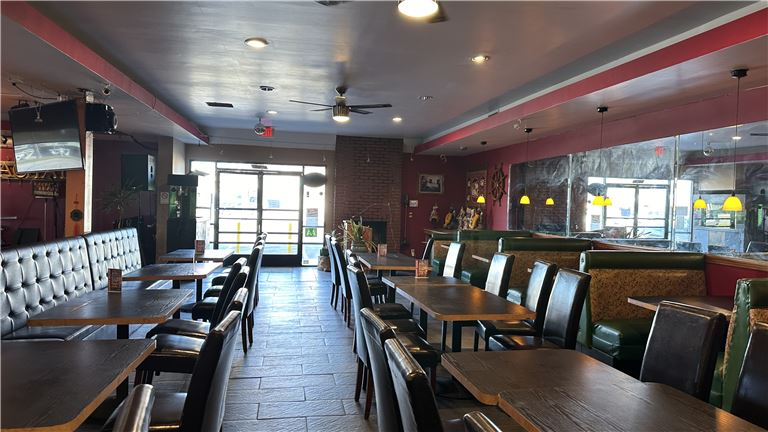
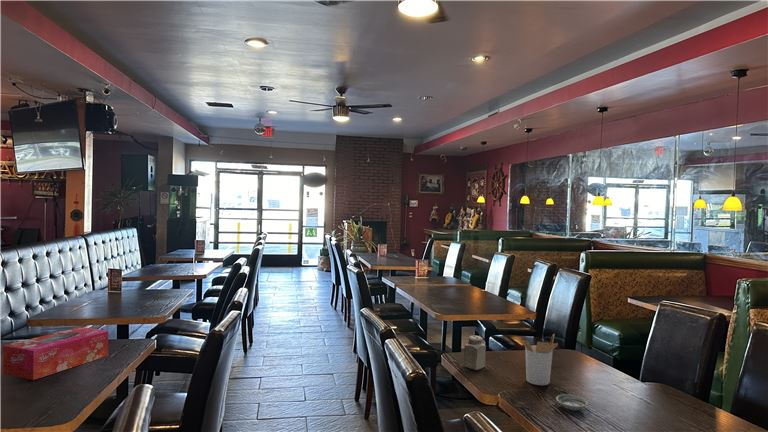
+ tissue box (58, 350)
+ utensil holder (541, 359)
+ salt shaker (474, 351)
+ saucer (571, 403)
